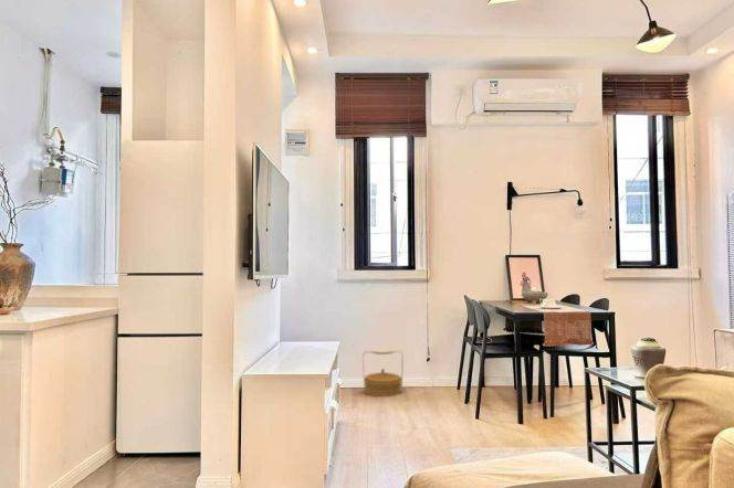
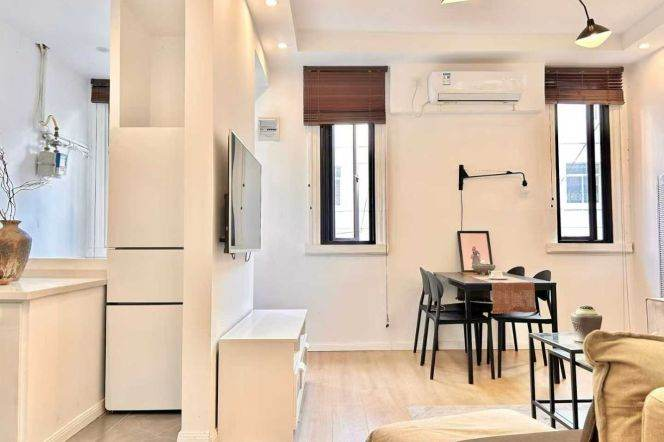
- basket (382, 371)
